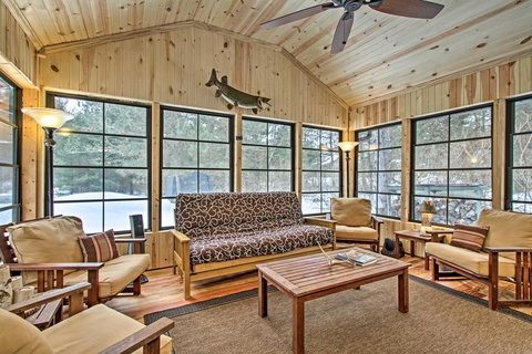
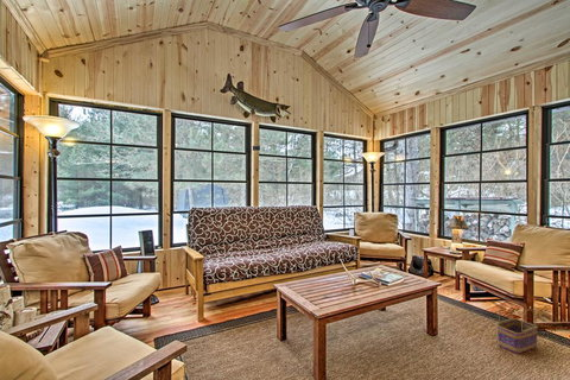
+ basket (517, 325)
